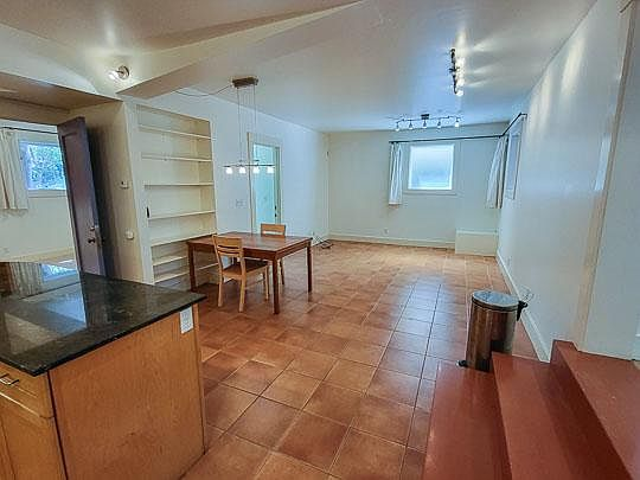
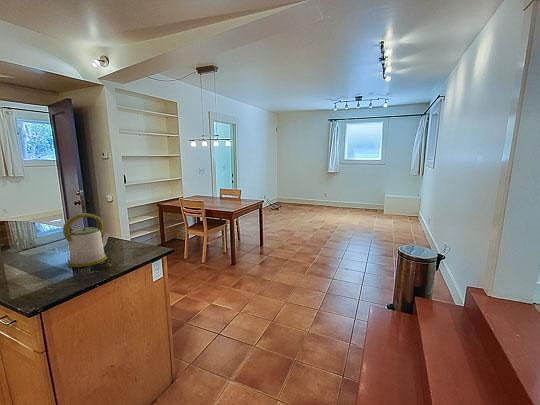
+ kettle (88, 236)
